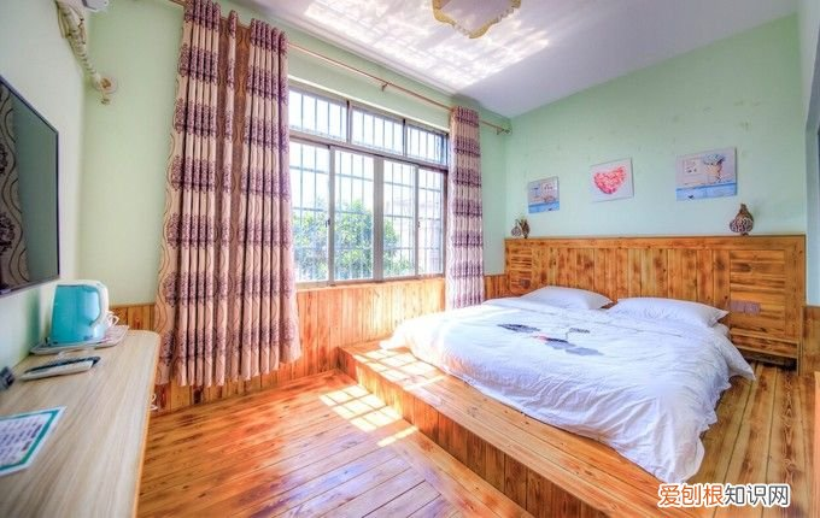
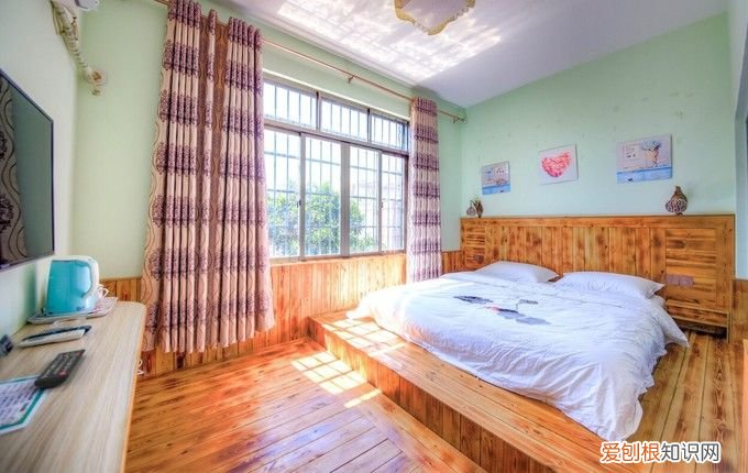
+ remote control (63, 365)
